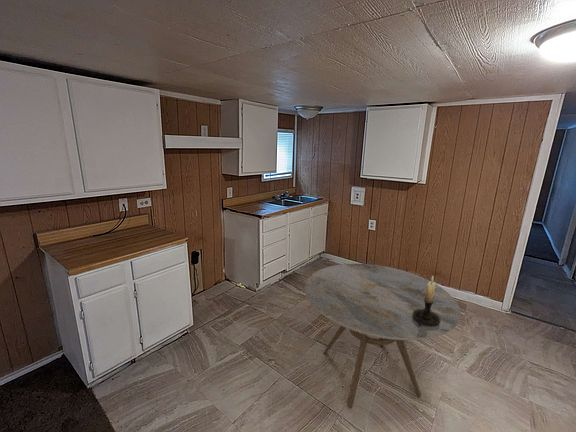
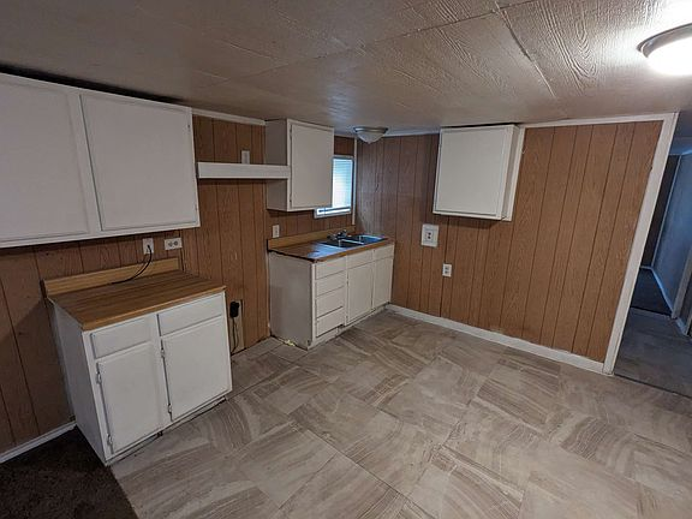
- dining table (372, 333)
- candle holder (427, 299)
